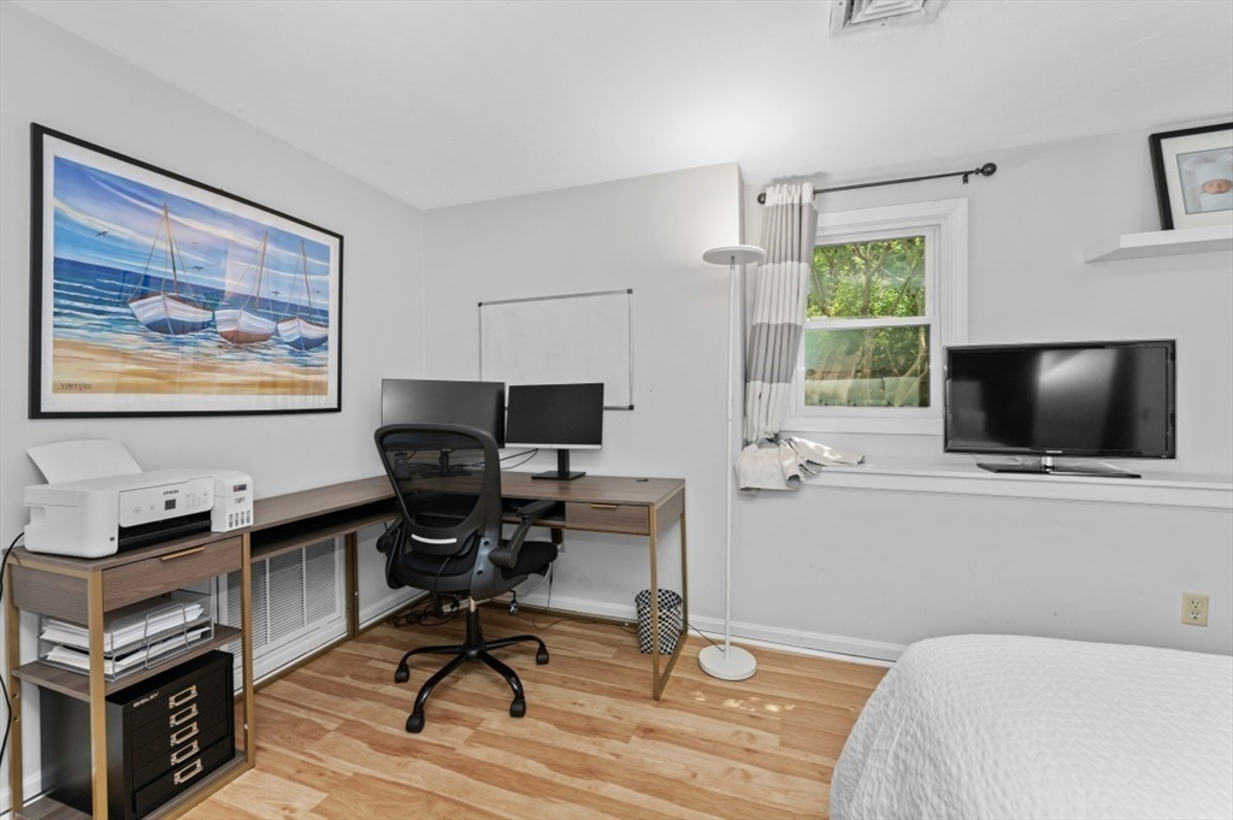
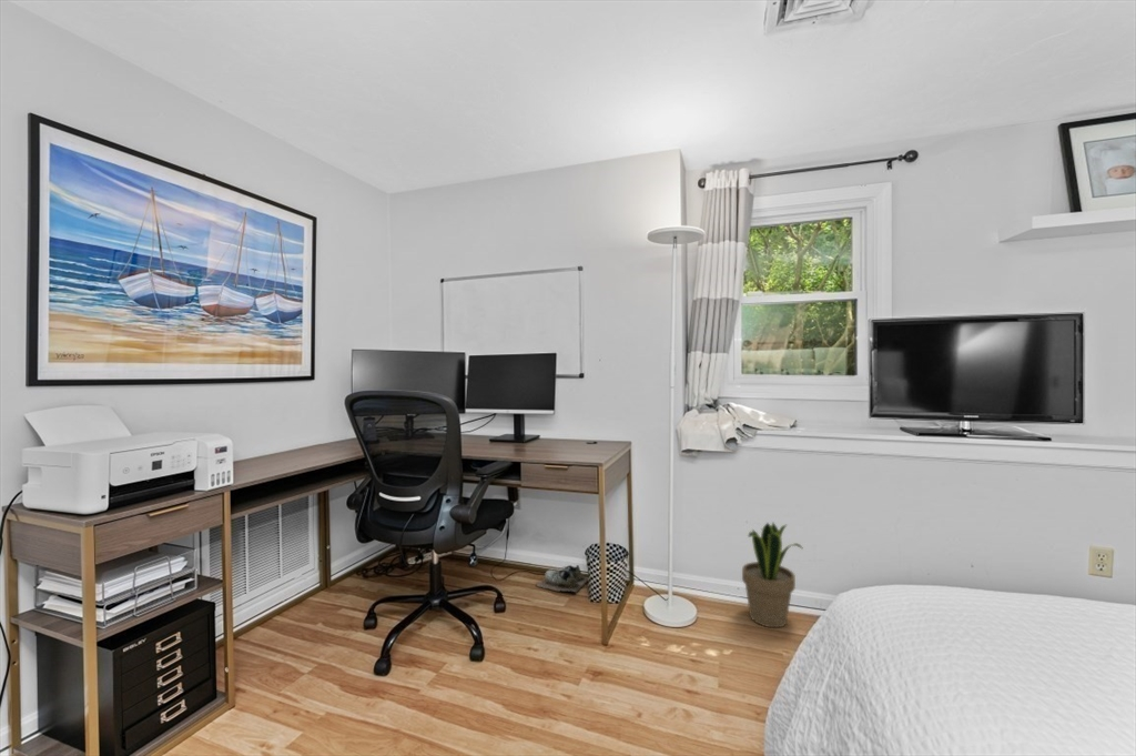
+ shoe (564, 573)
+ potted plant (771, 571)
